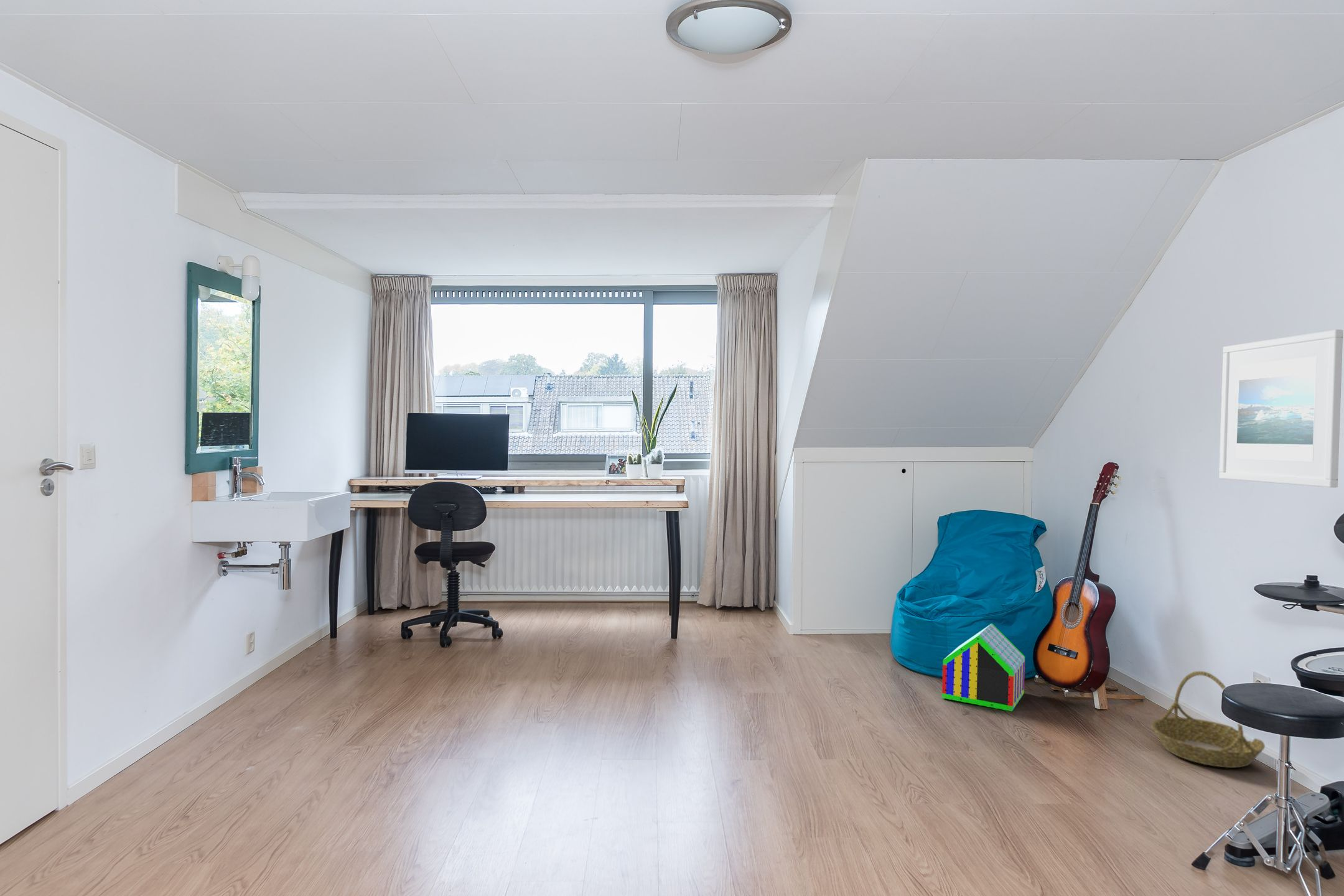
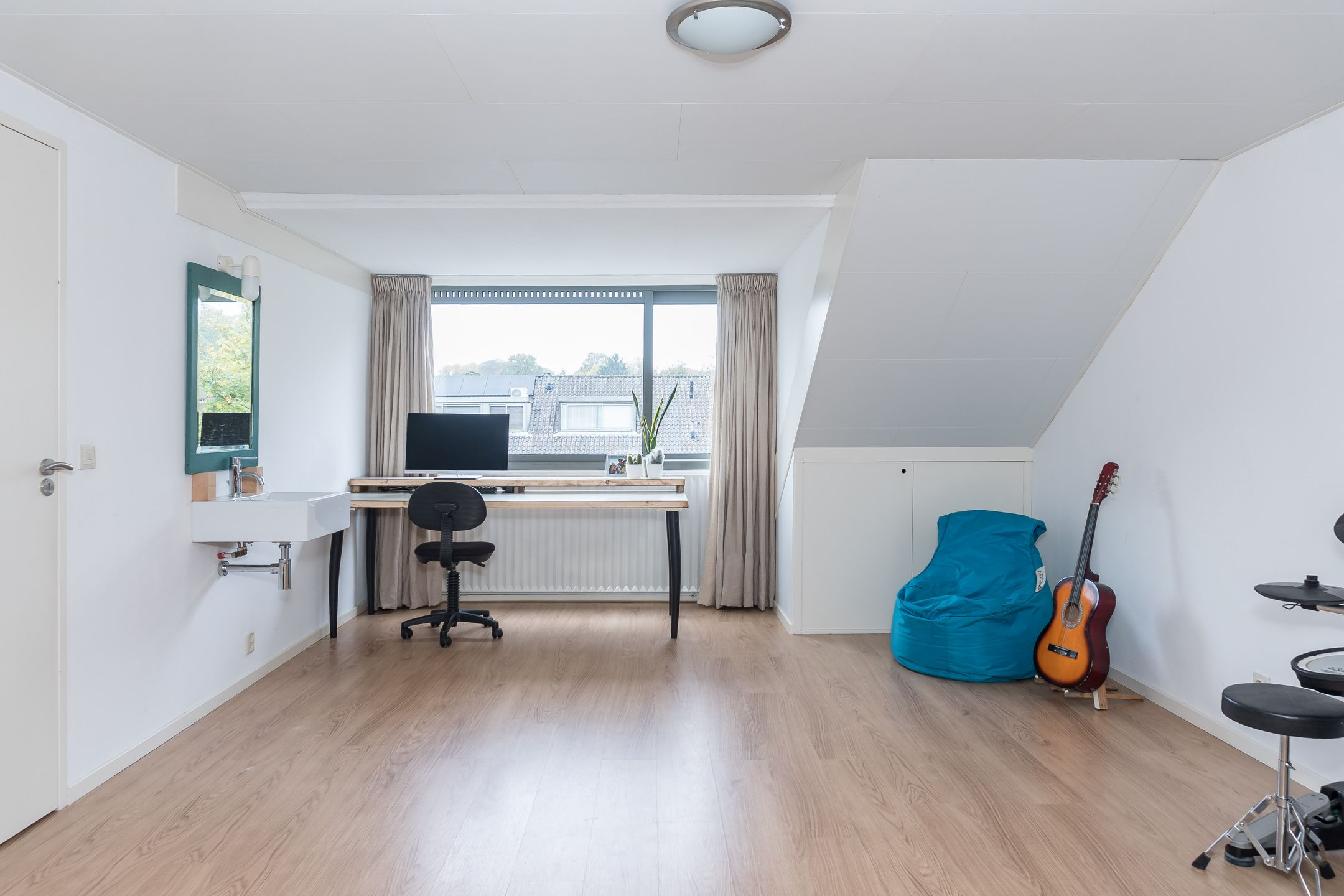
- toy house (984, 662)
- basket (1206, 721)
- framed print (1275, 411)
